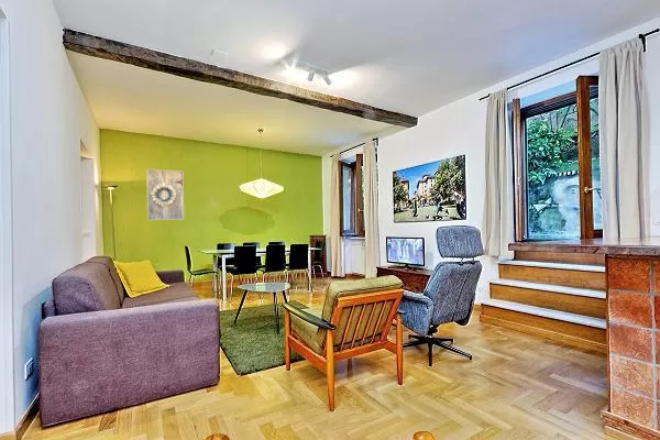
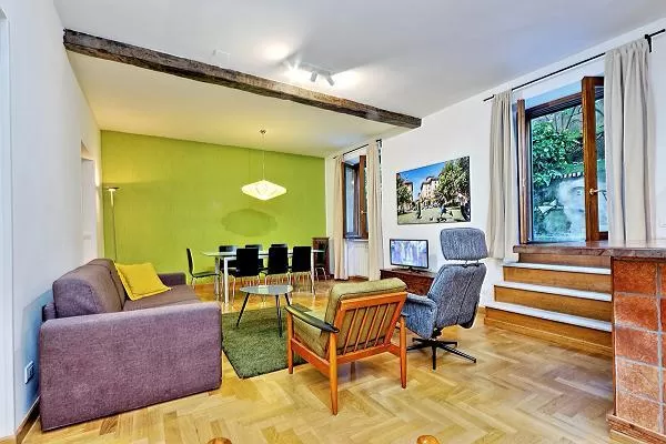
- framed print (165, 195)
